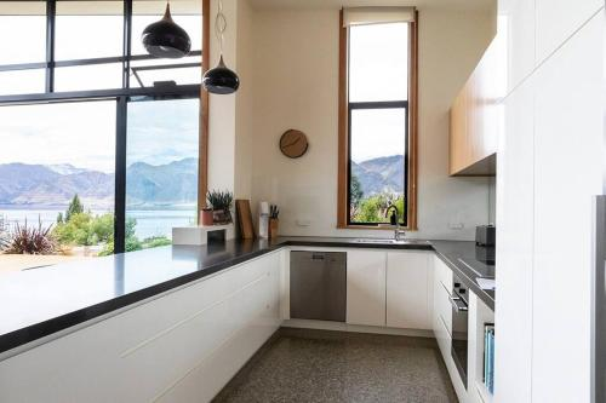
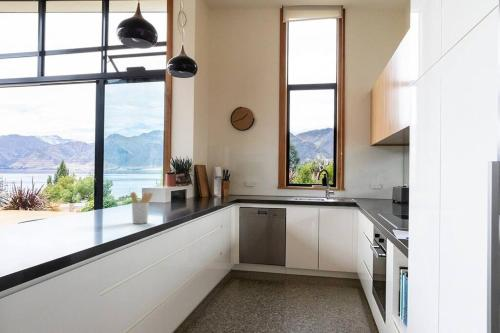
+ utensil holder (142, 207)
